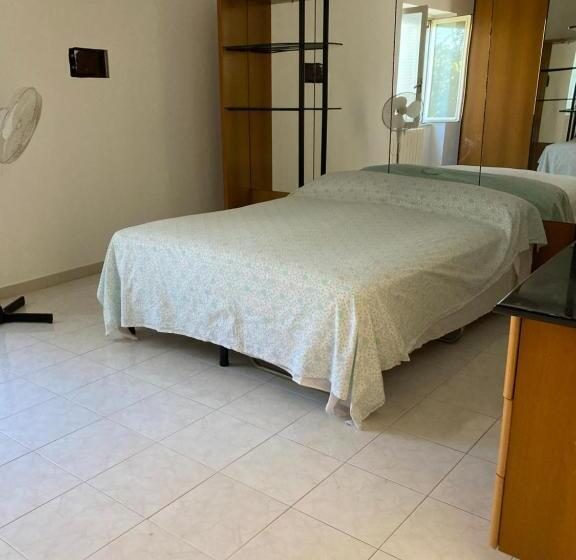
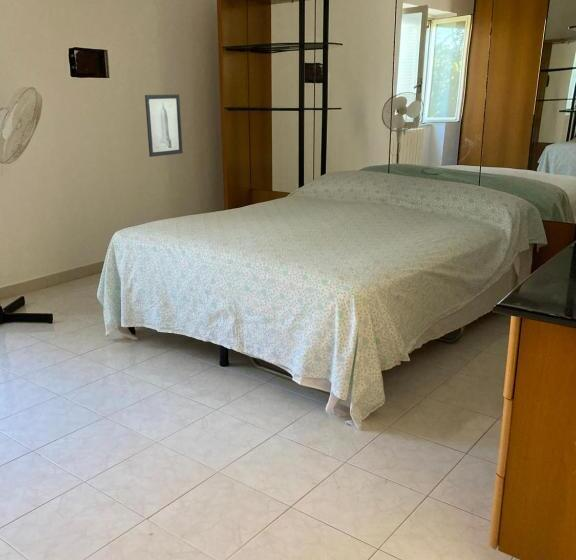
+ wall art (164, 125)
